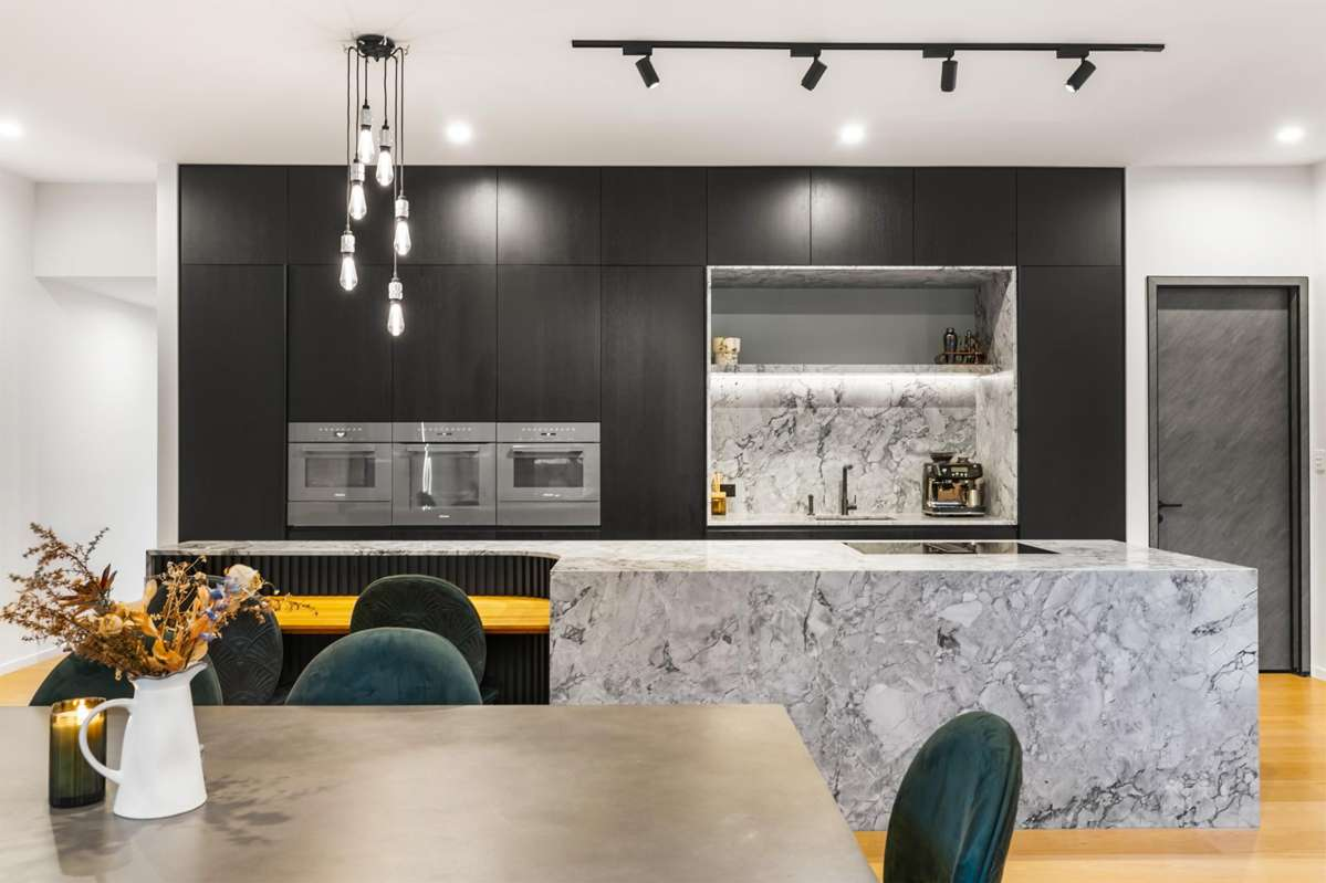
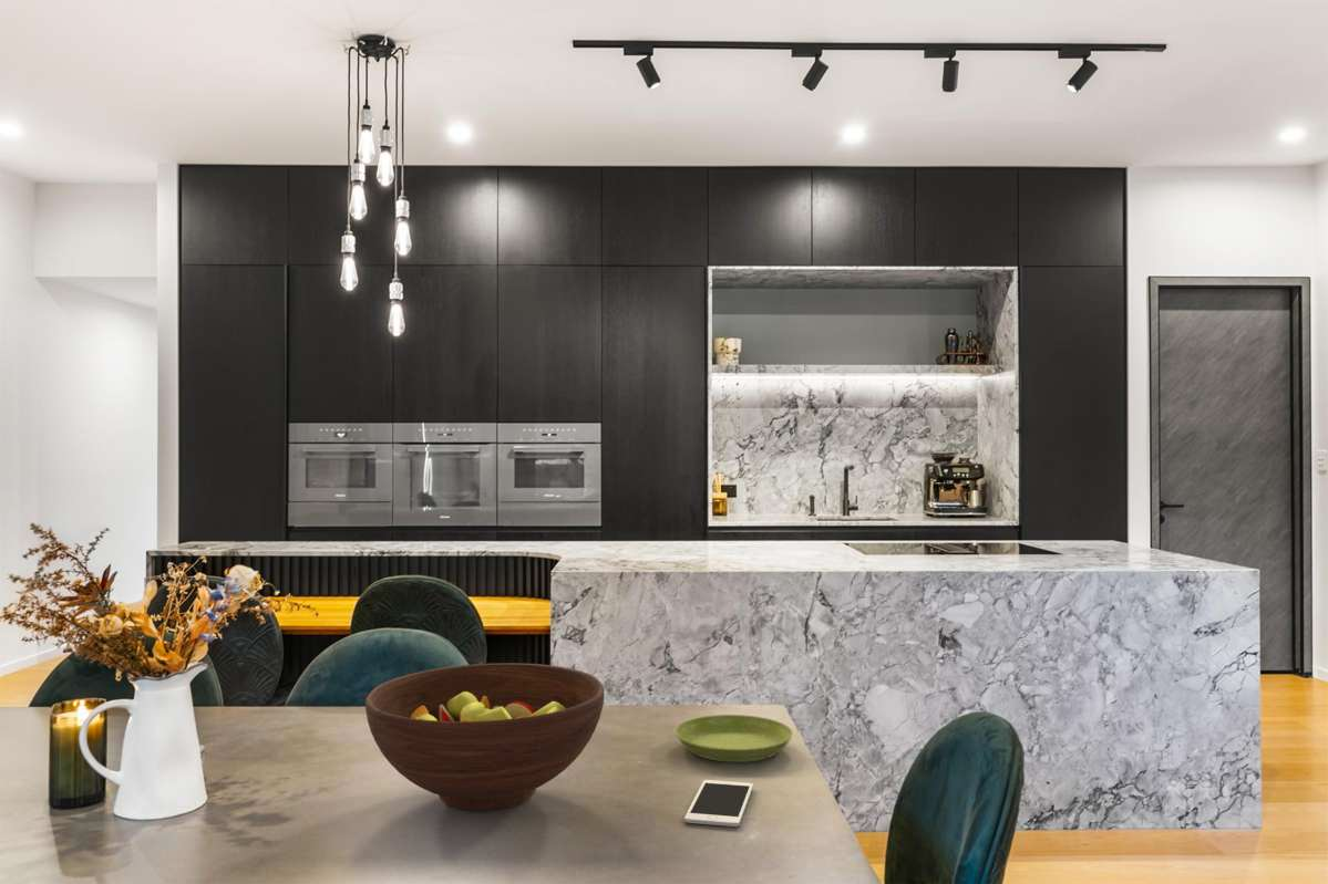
+ saucer (733, 739)
+ cell phone (720, 801)
+ fruit bowl (487, 742)
